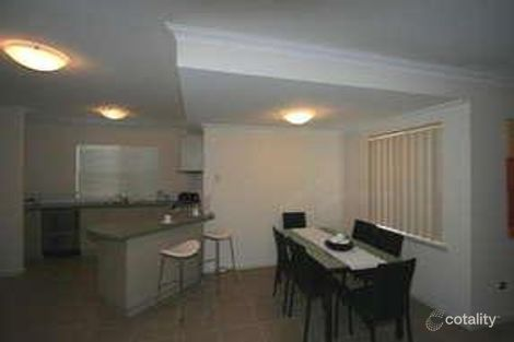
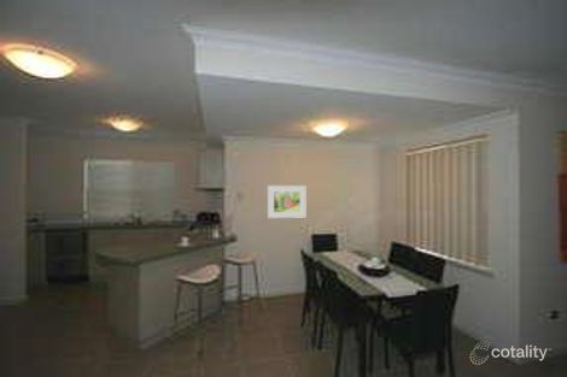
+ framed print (286, 201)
